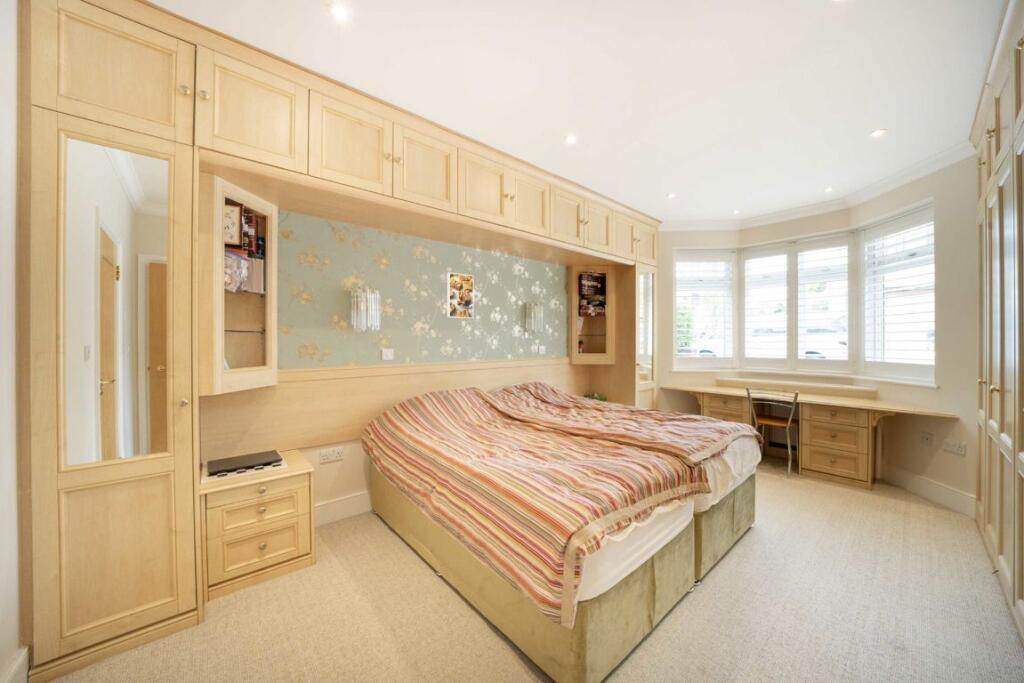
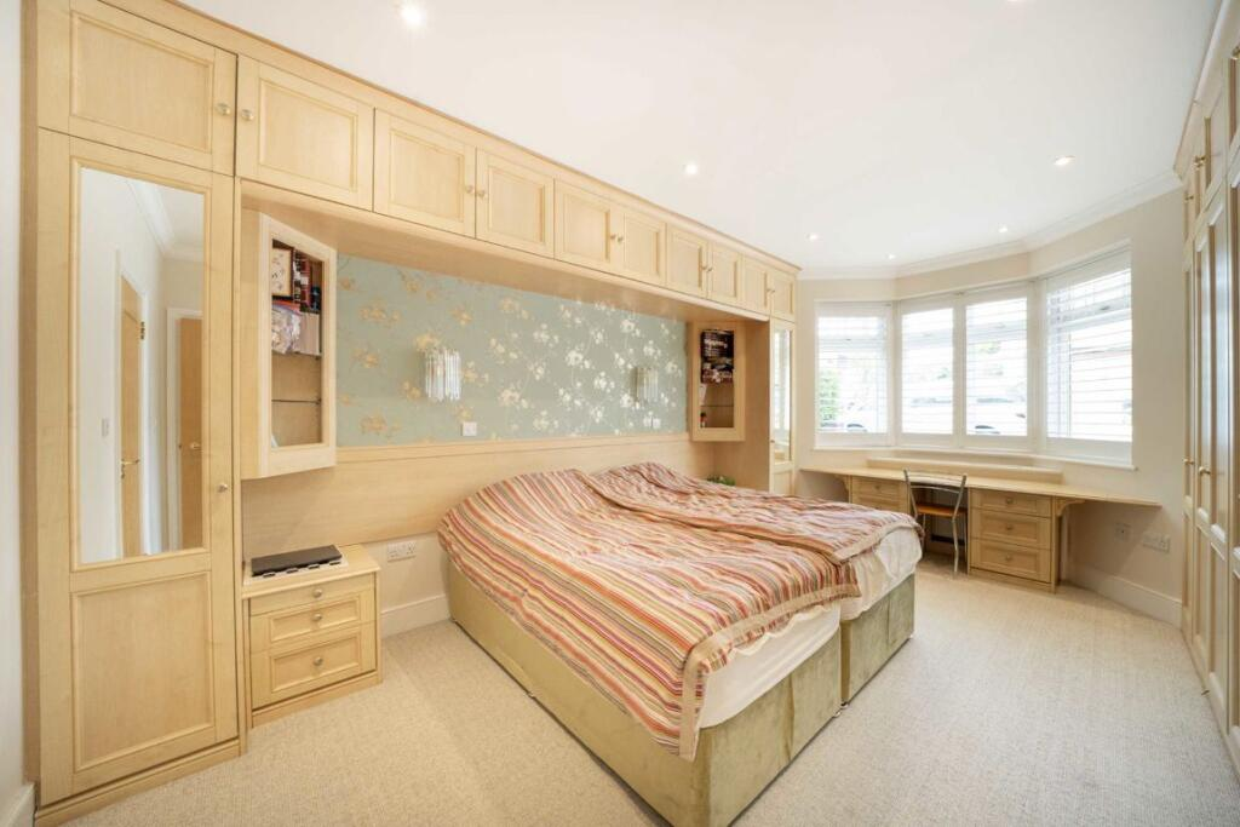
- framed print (460, 295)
